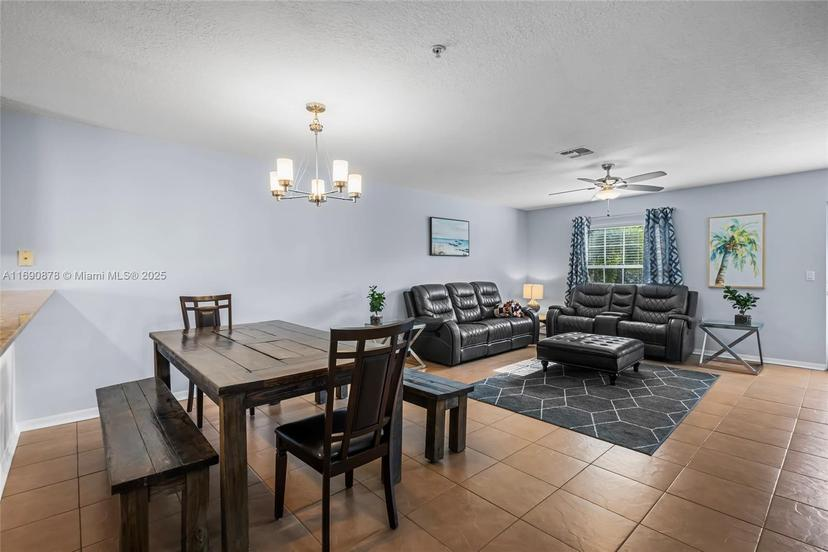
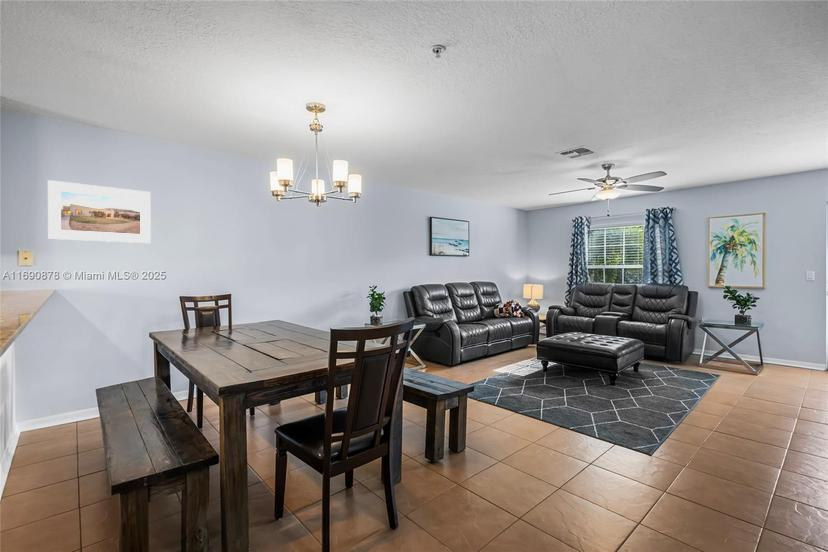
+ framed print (102, 213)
